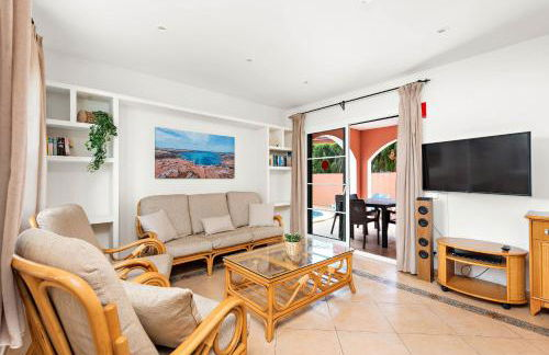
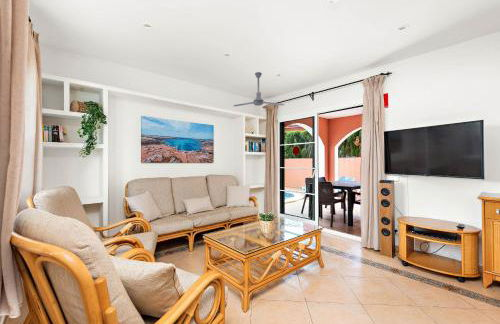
+ ceiling fan (258, 86)
